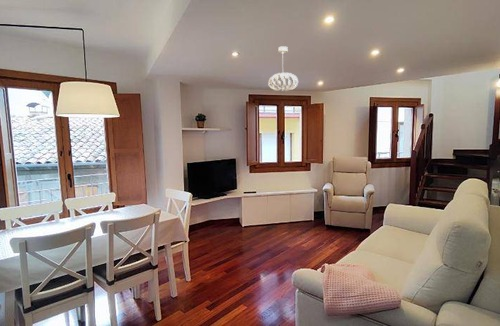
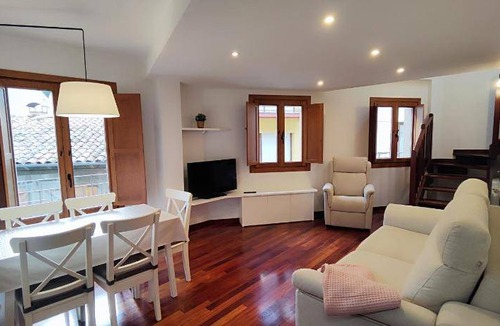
- pendant light (282, 72)
